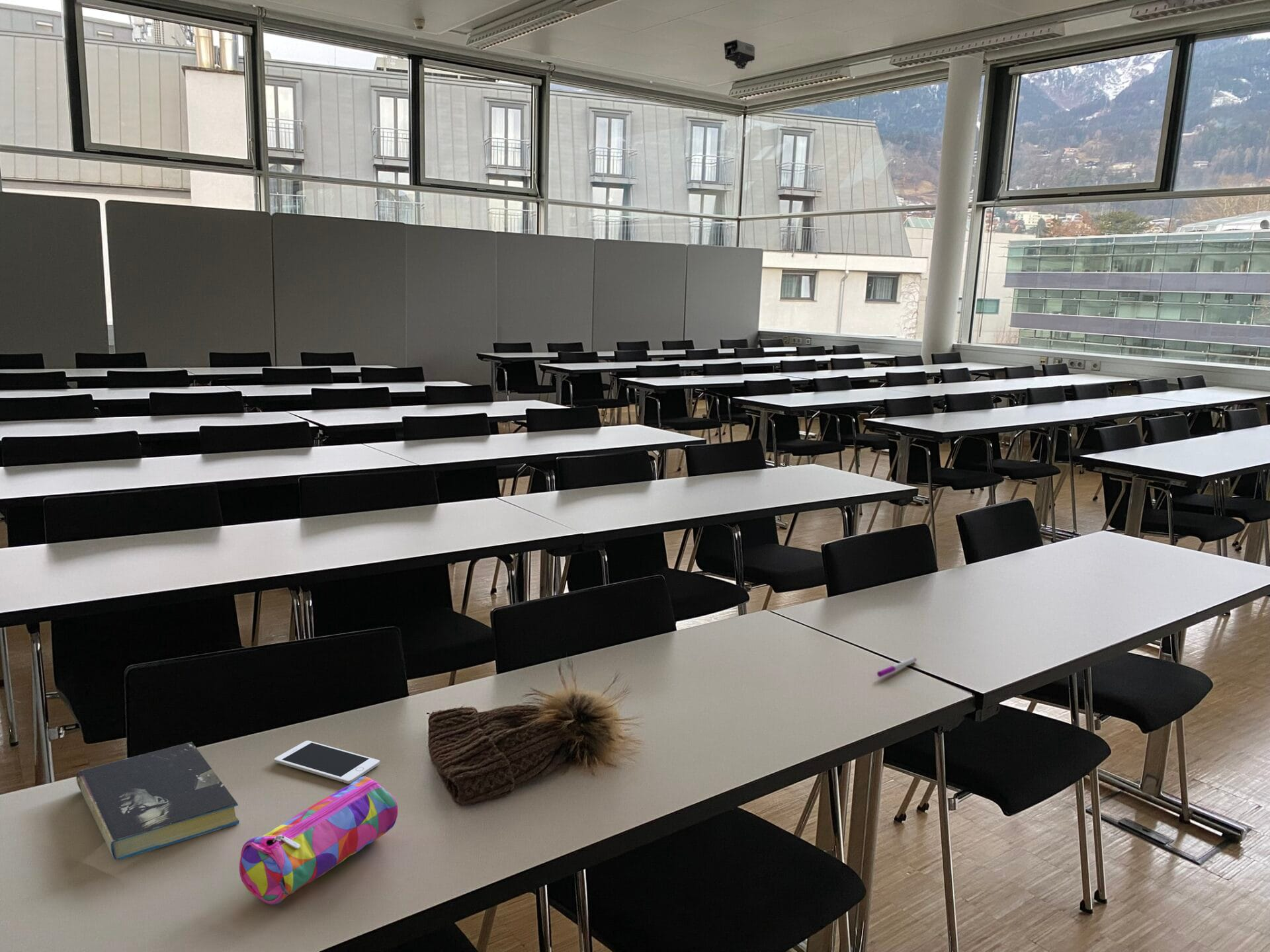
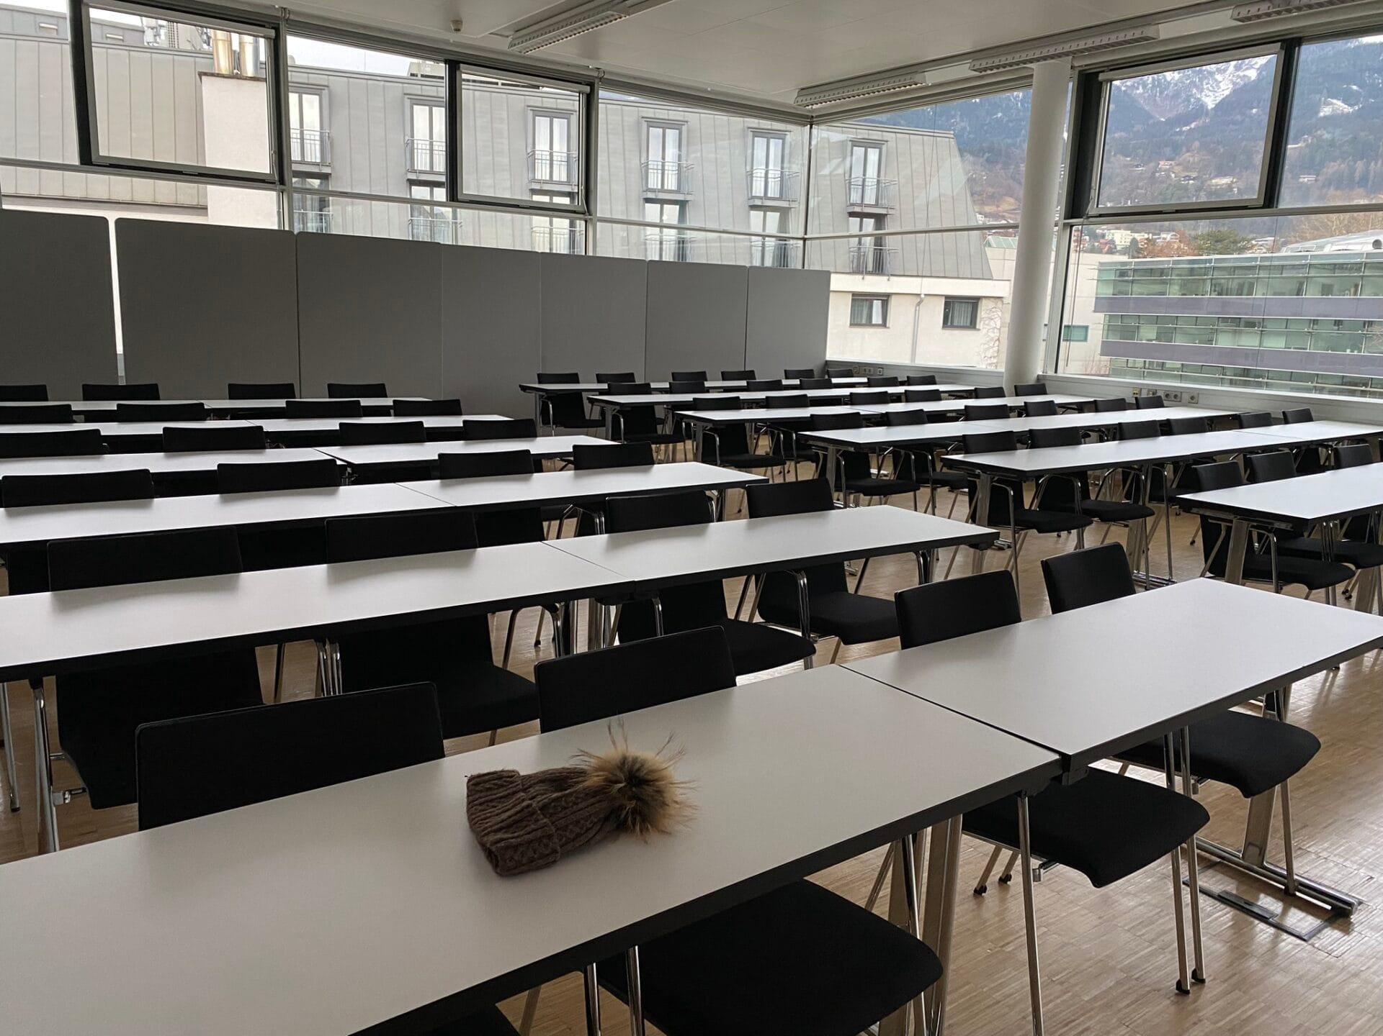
- book (155, 795)
- pencil case (321, 836)
- pen (897, 666)
- cell phone (327, 761)
- projector (739, 54)
